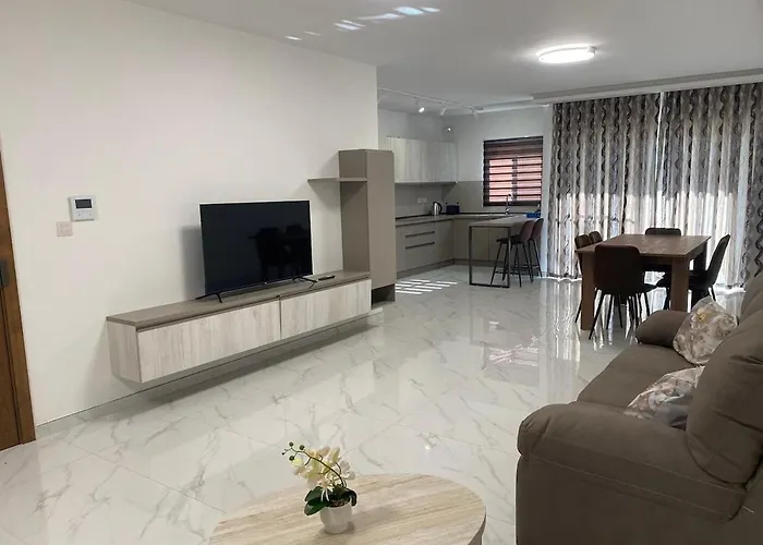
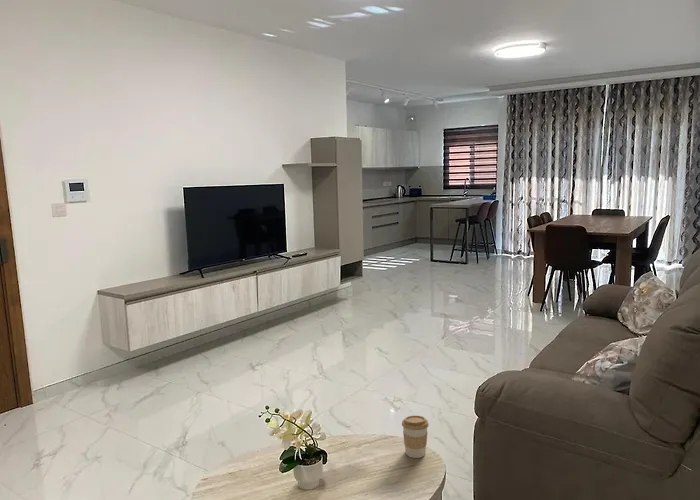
+ coffee cup (415, 435)
